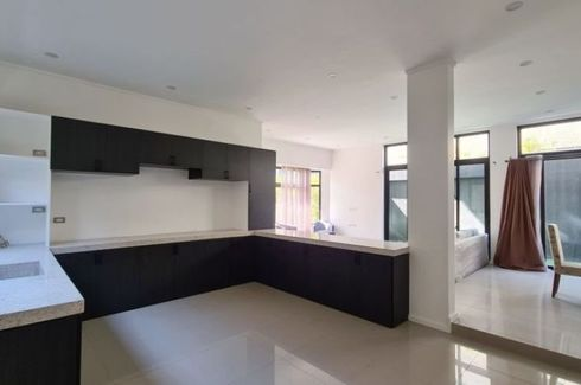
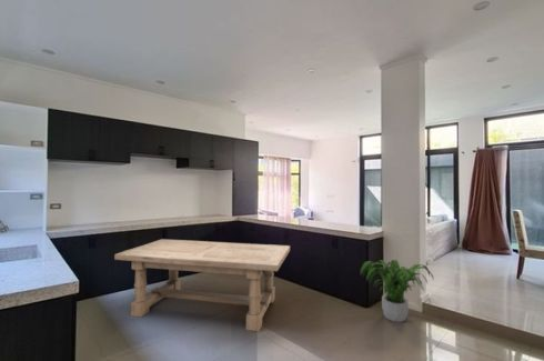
+ dining table (208, 271)
+ potted plant (396, 290)
